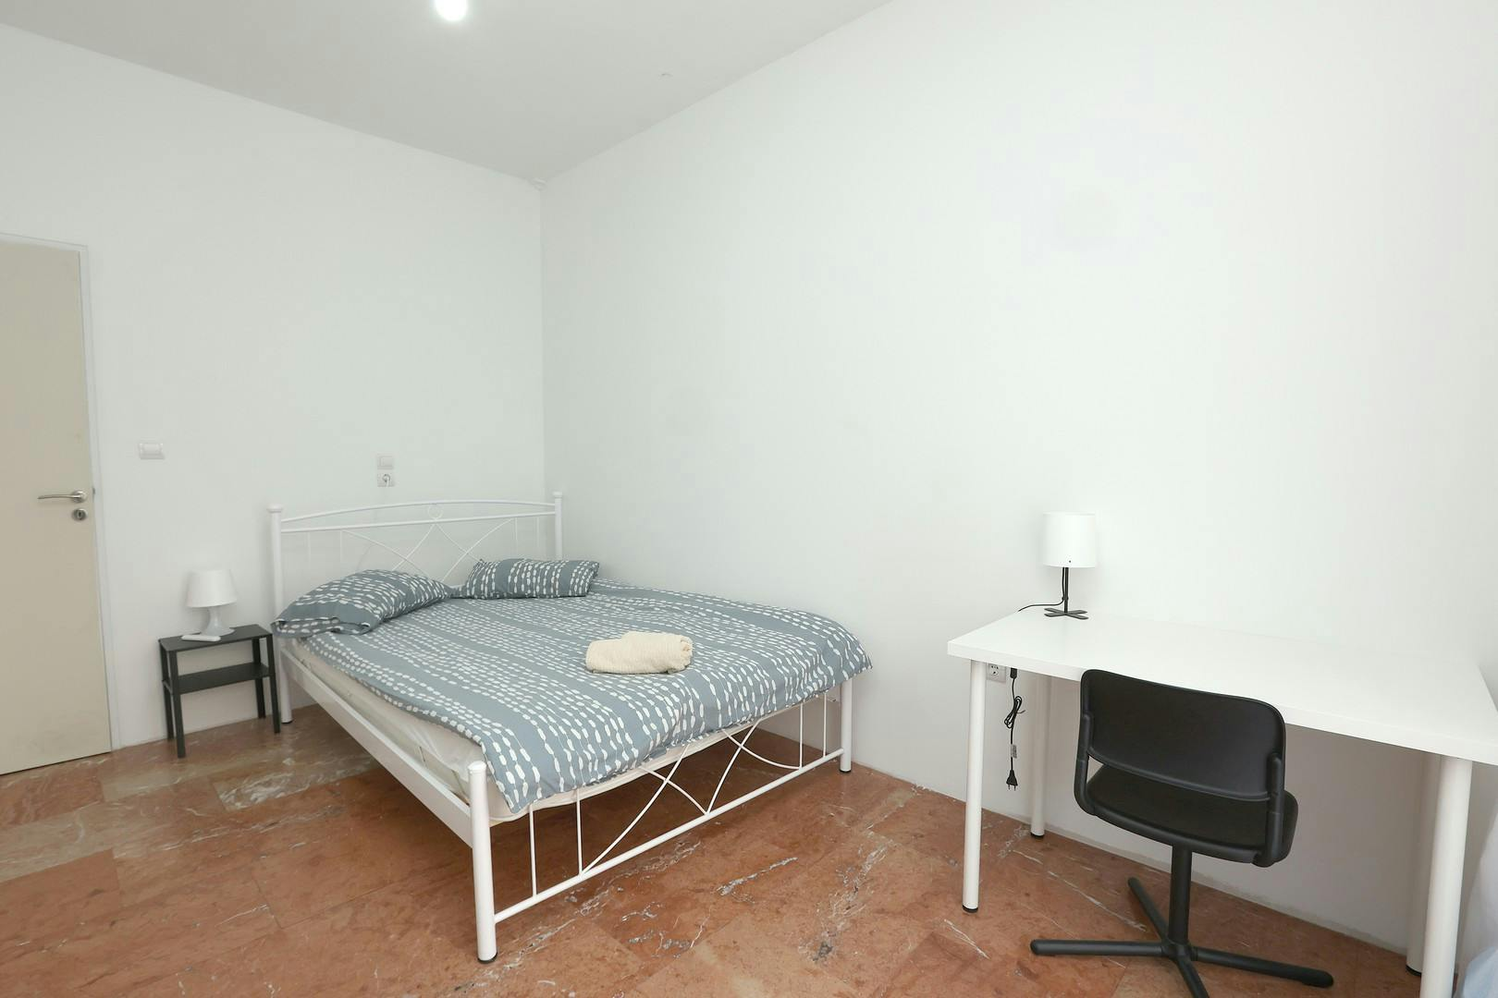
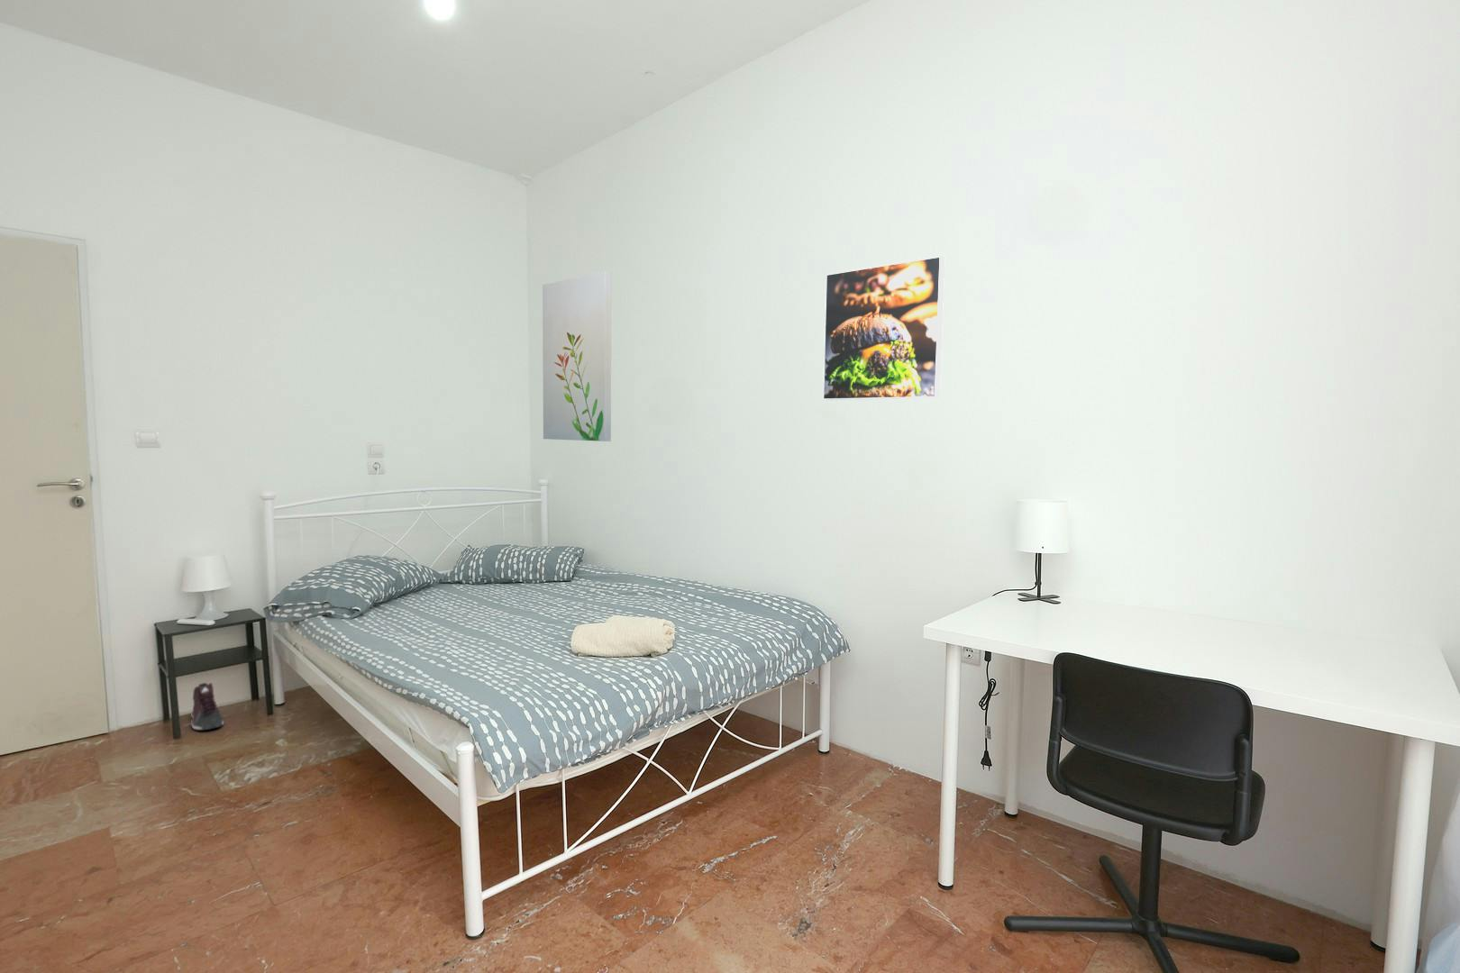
+ wall art (575, 359)
+ sneaker (203, 704)
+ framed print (880, 332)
